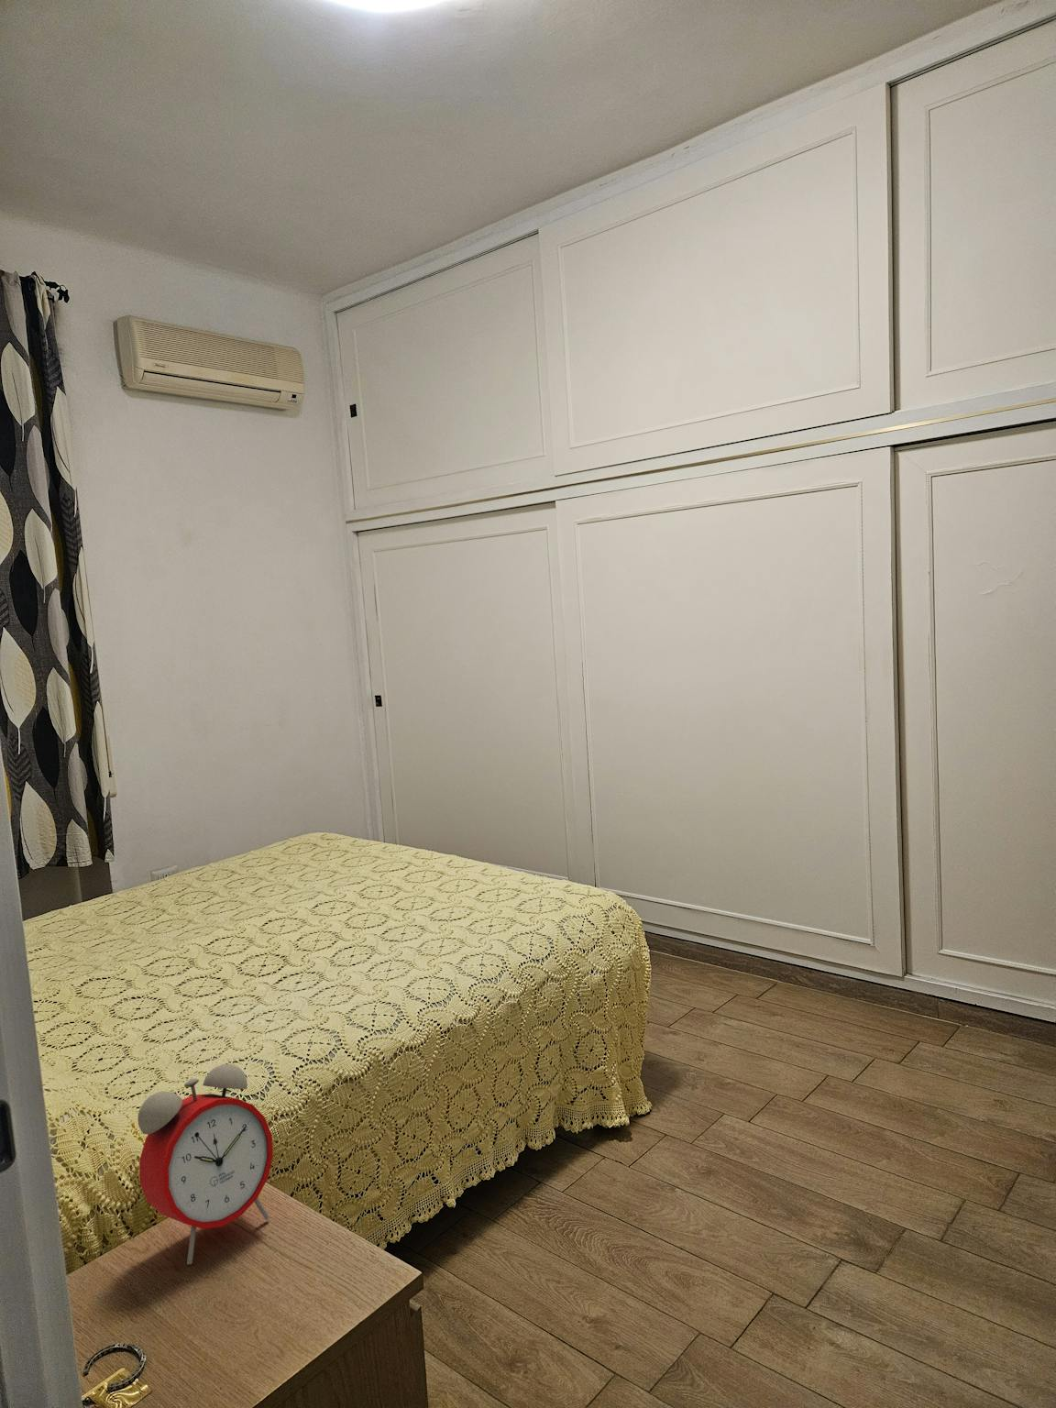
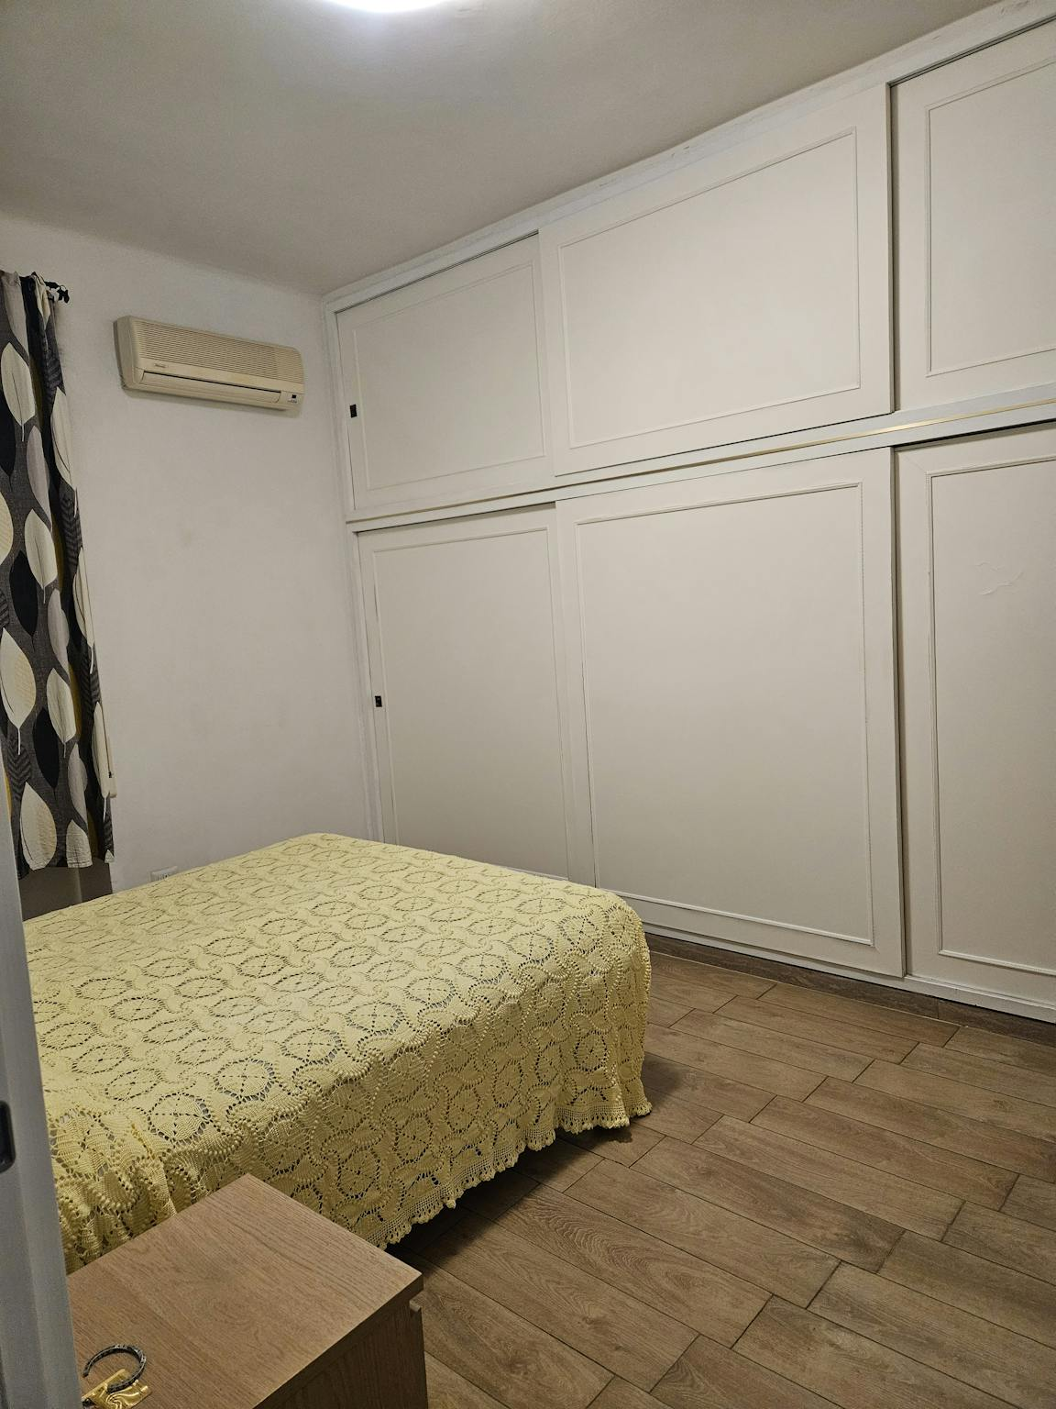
- alarm clock (206, 1156)
